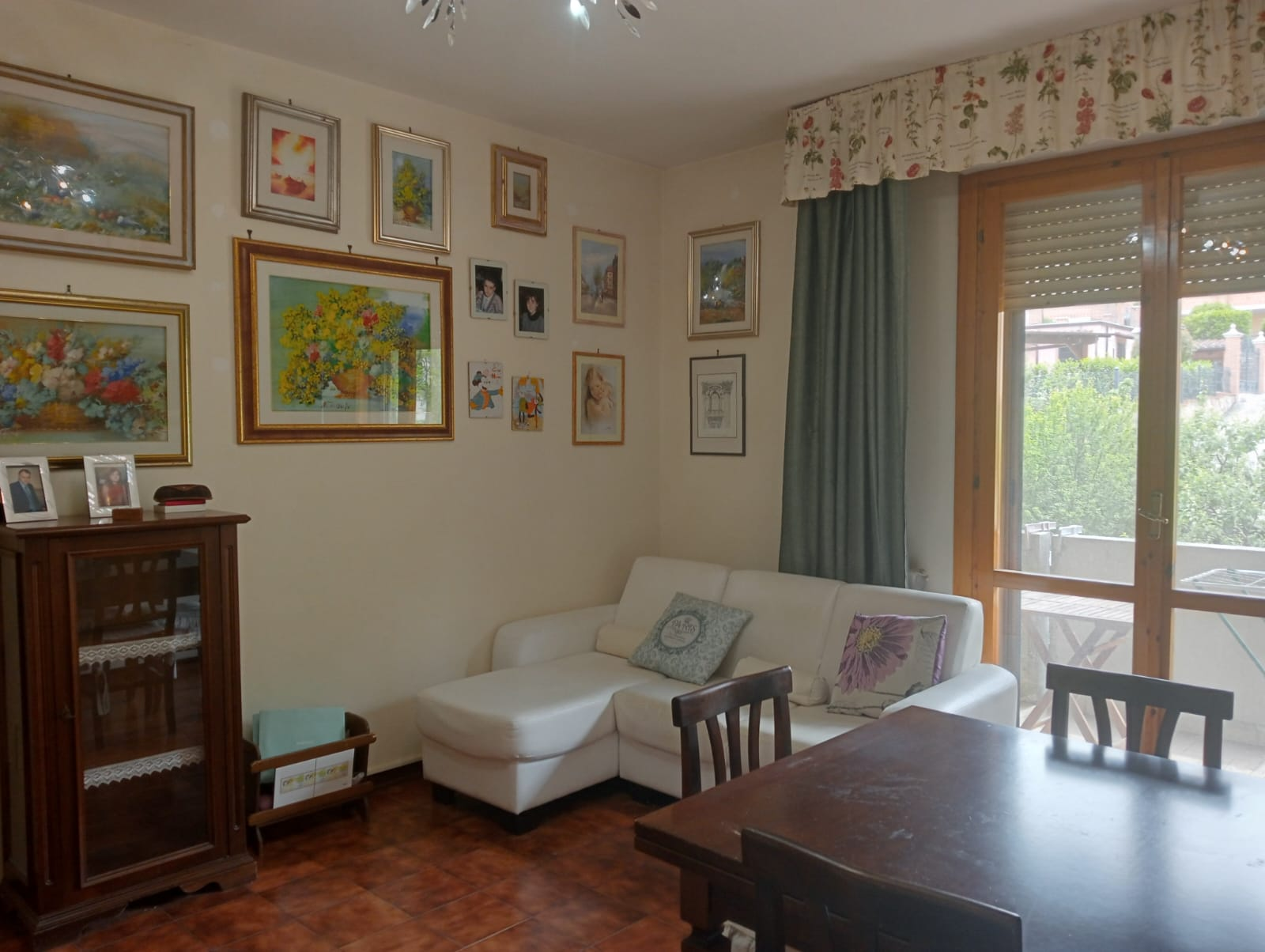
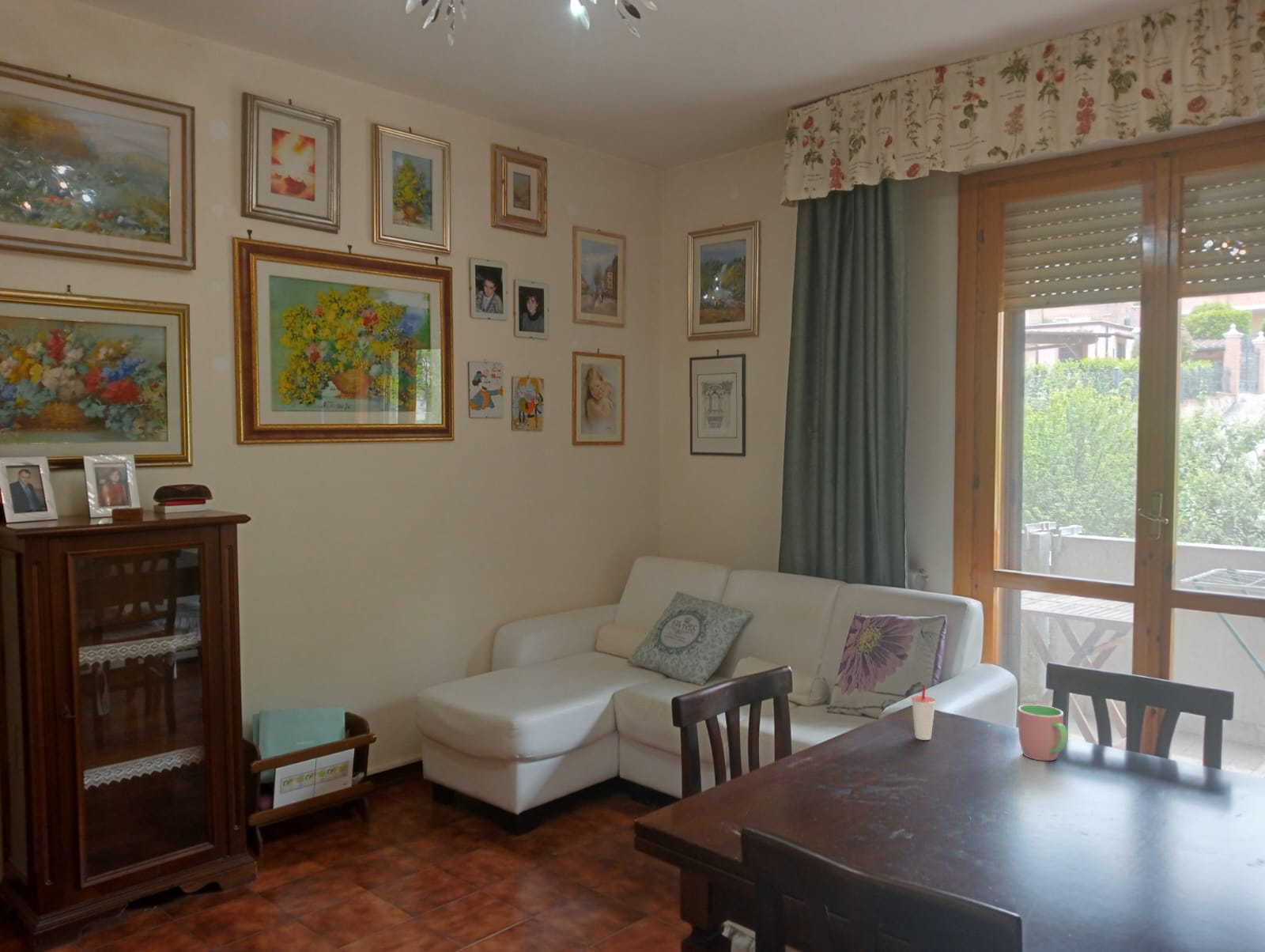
+ cup (1044, 735)
+ cup (923, 712)
